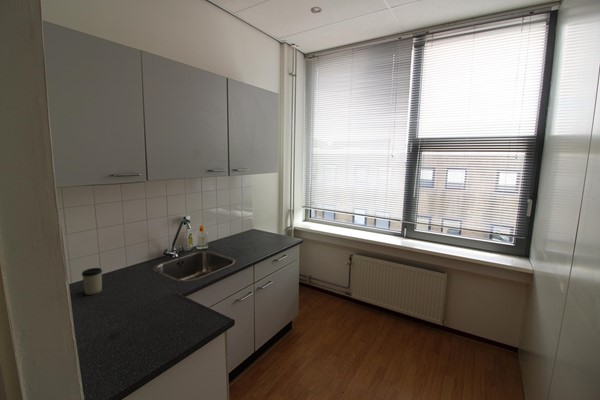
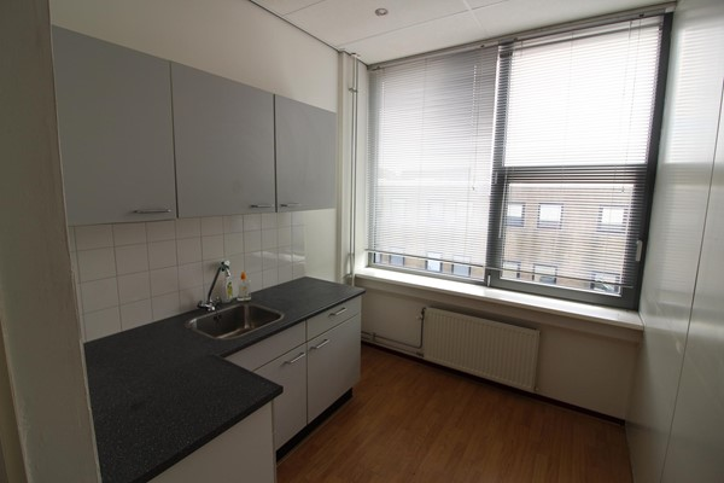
- cup (92, 281)
